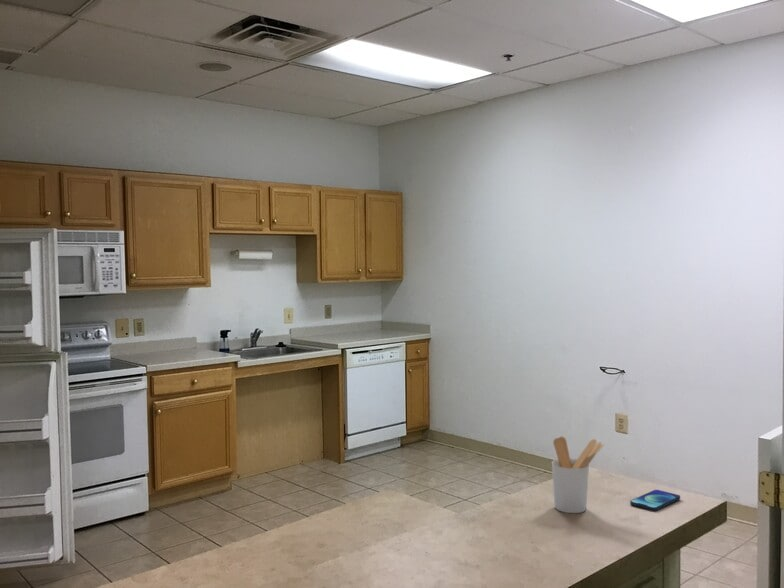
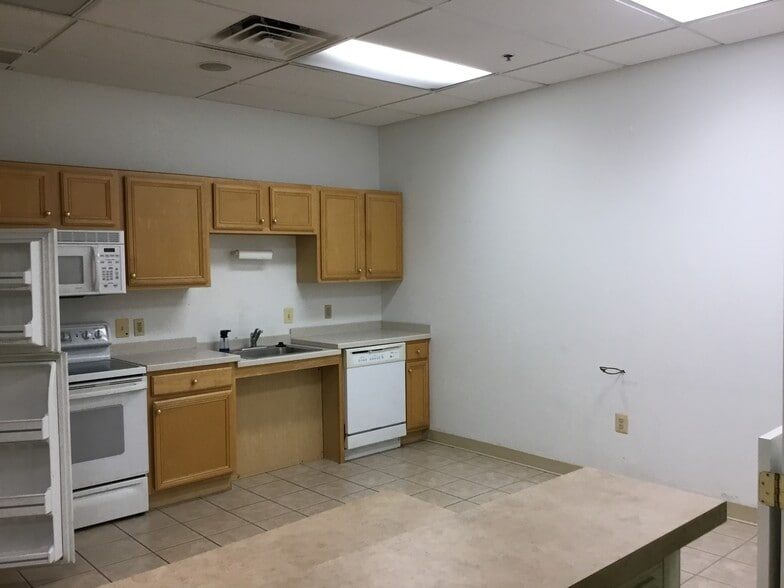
- smartphone (655, 499)
- utensil holder (578, 473)
